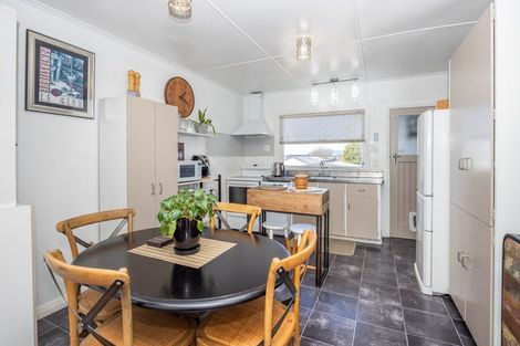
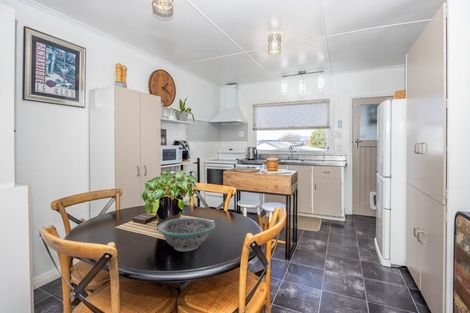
+ decorative bowl (186, 235)
